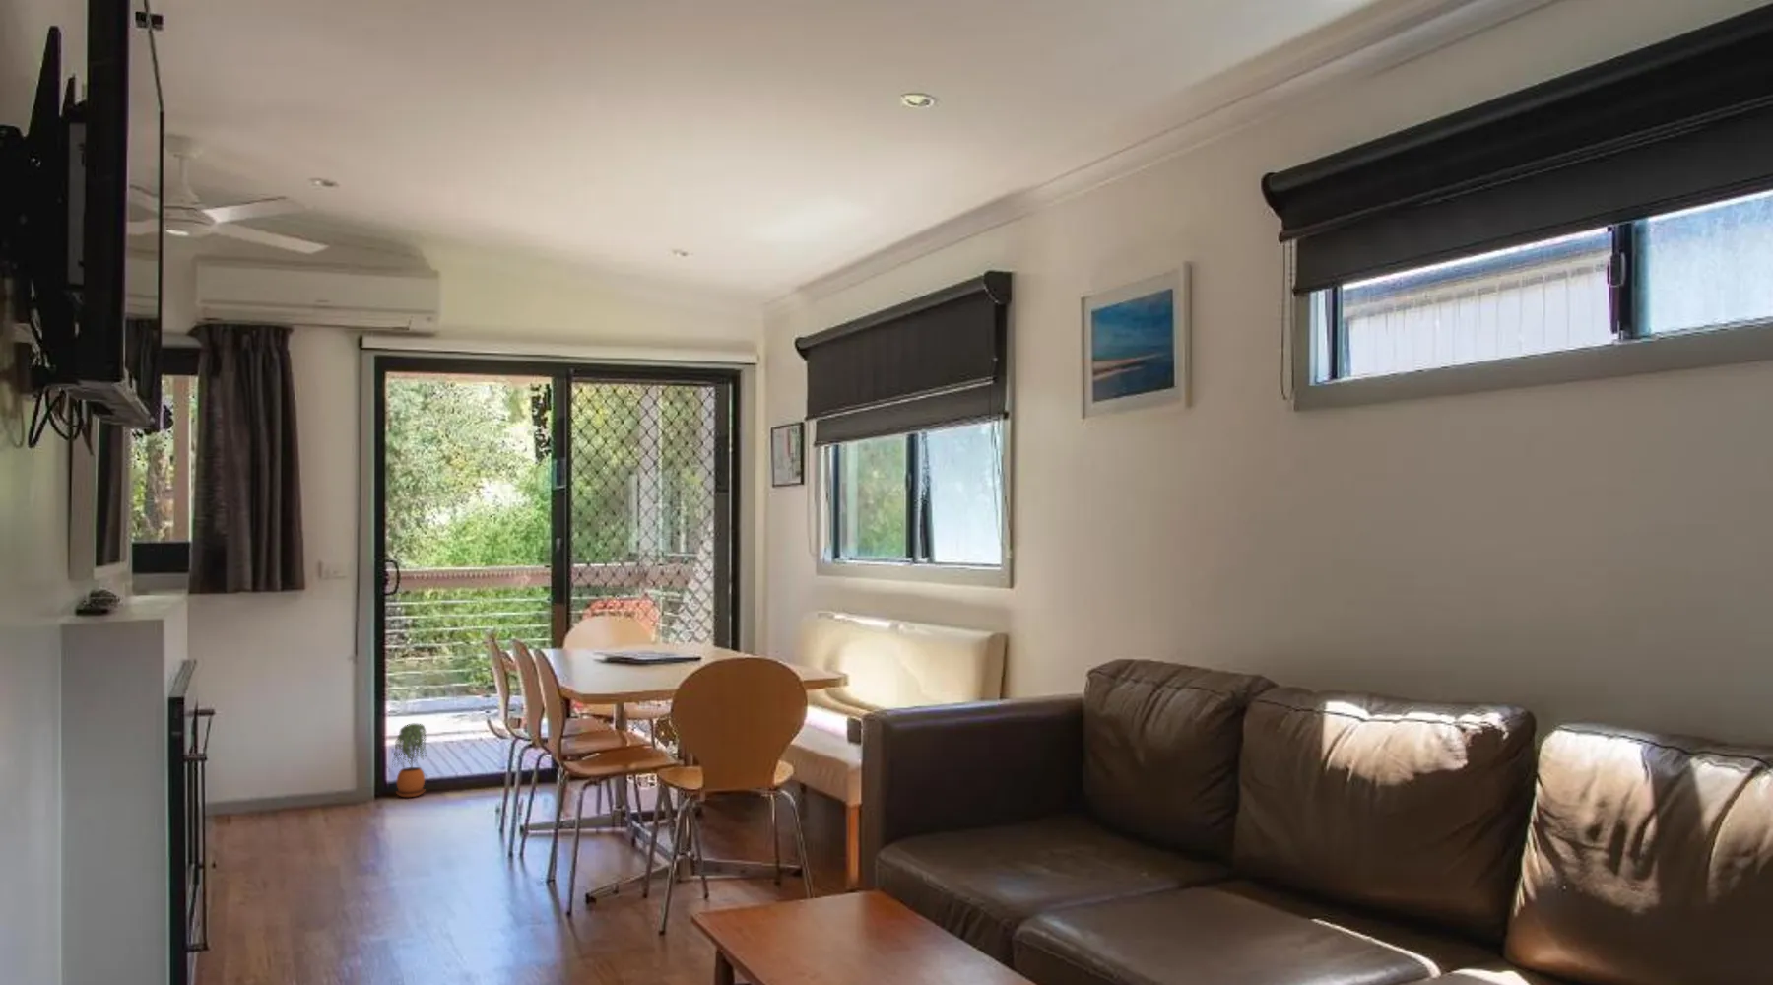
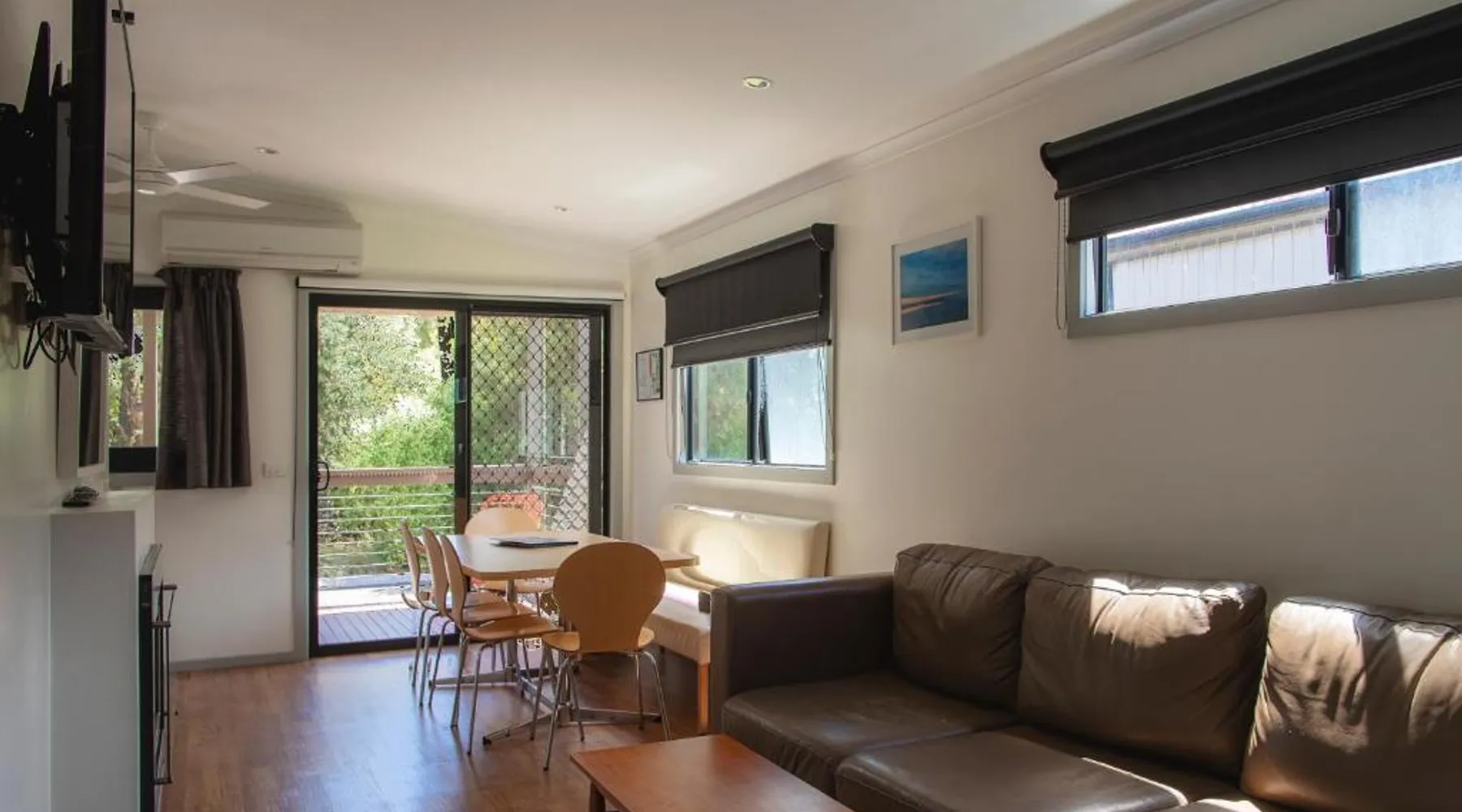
- potted plant (409, 761)
